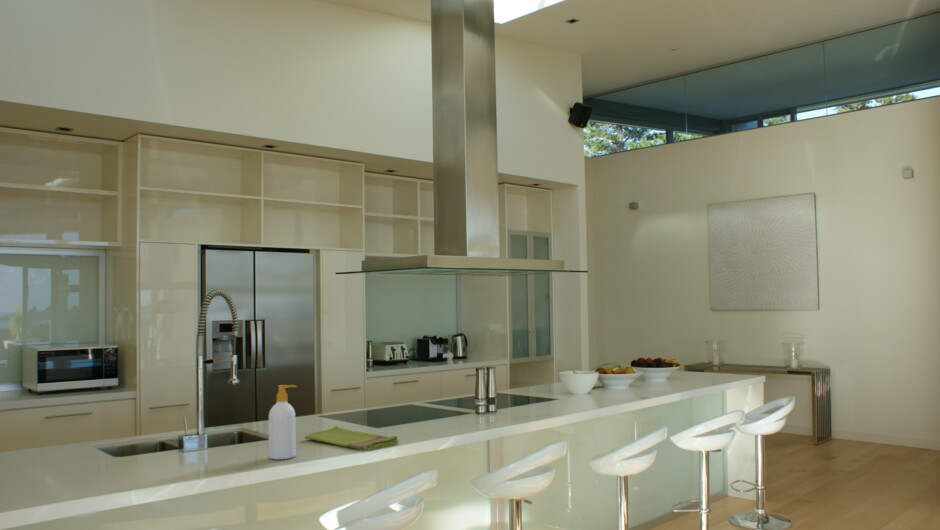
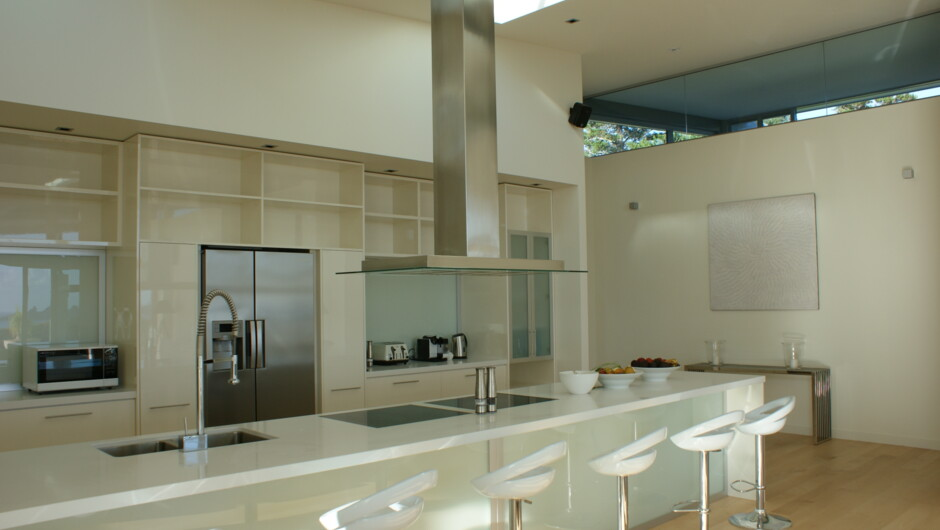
- soap bottle (283, 421)
- dish towel (350, 437)
